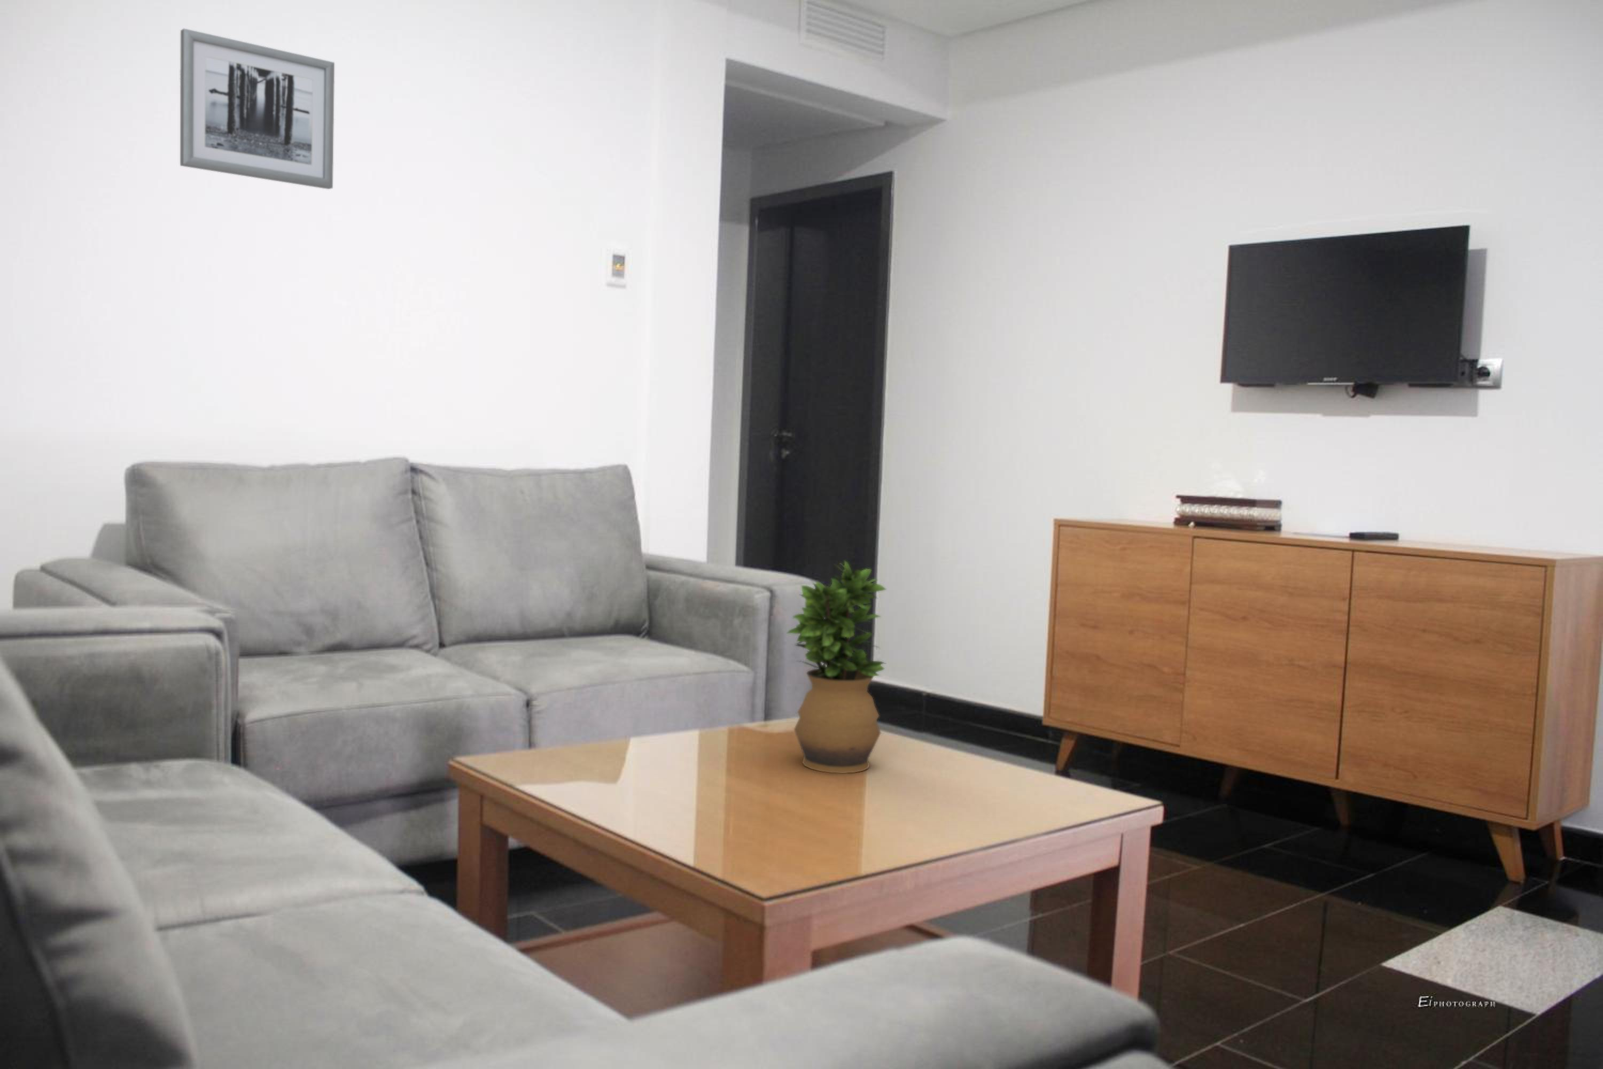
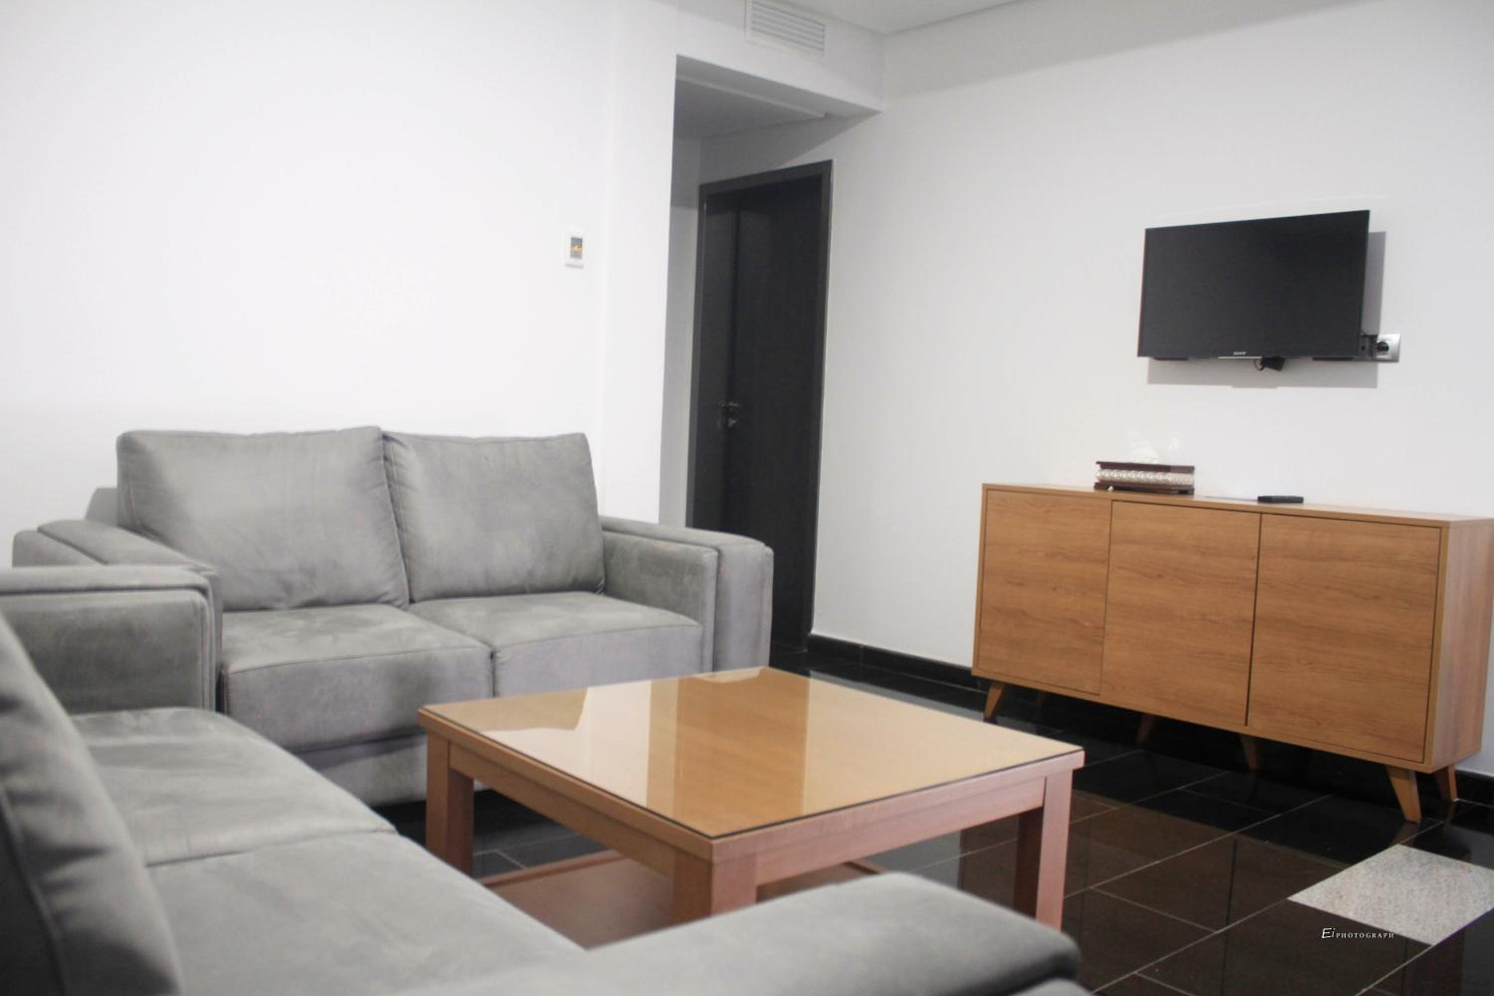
- wall art (260, 112)
- potted plant (828, 663)
